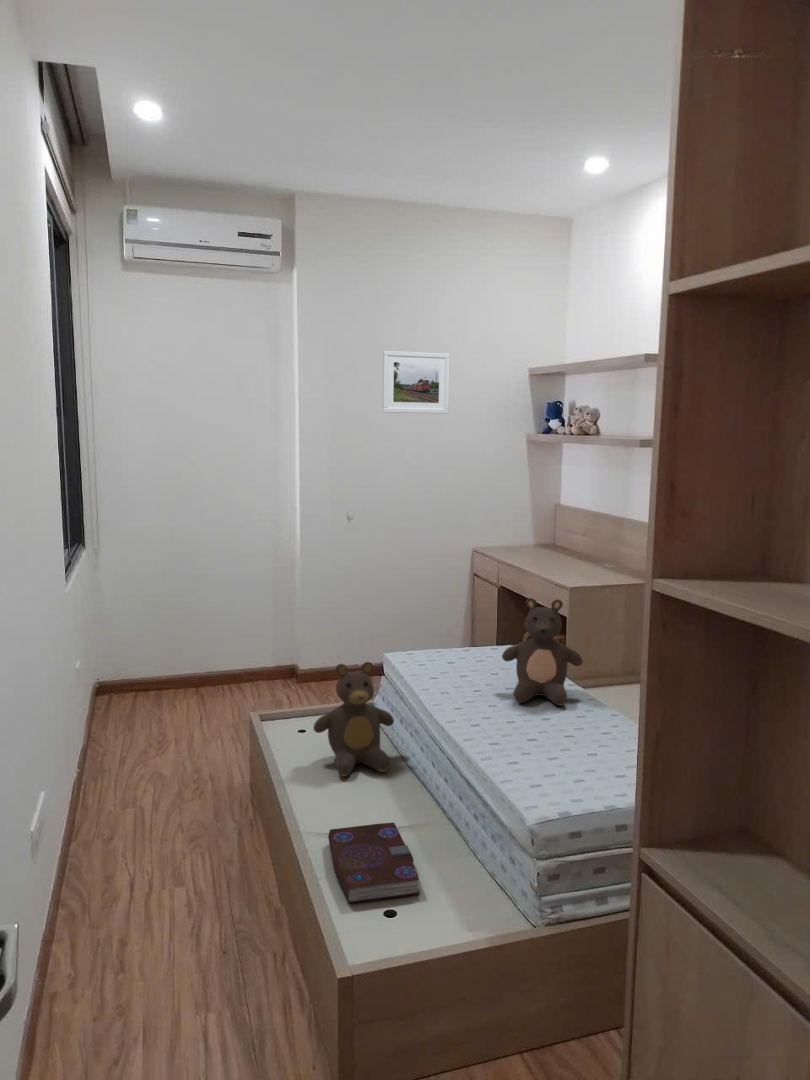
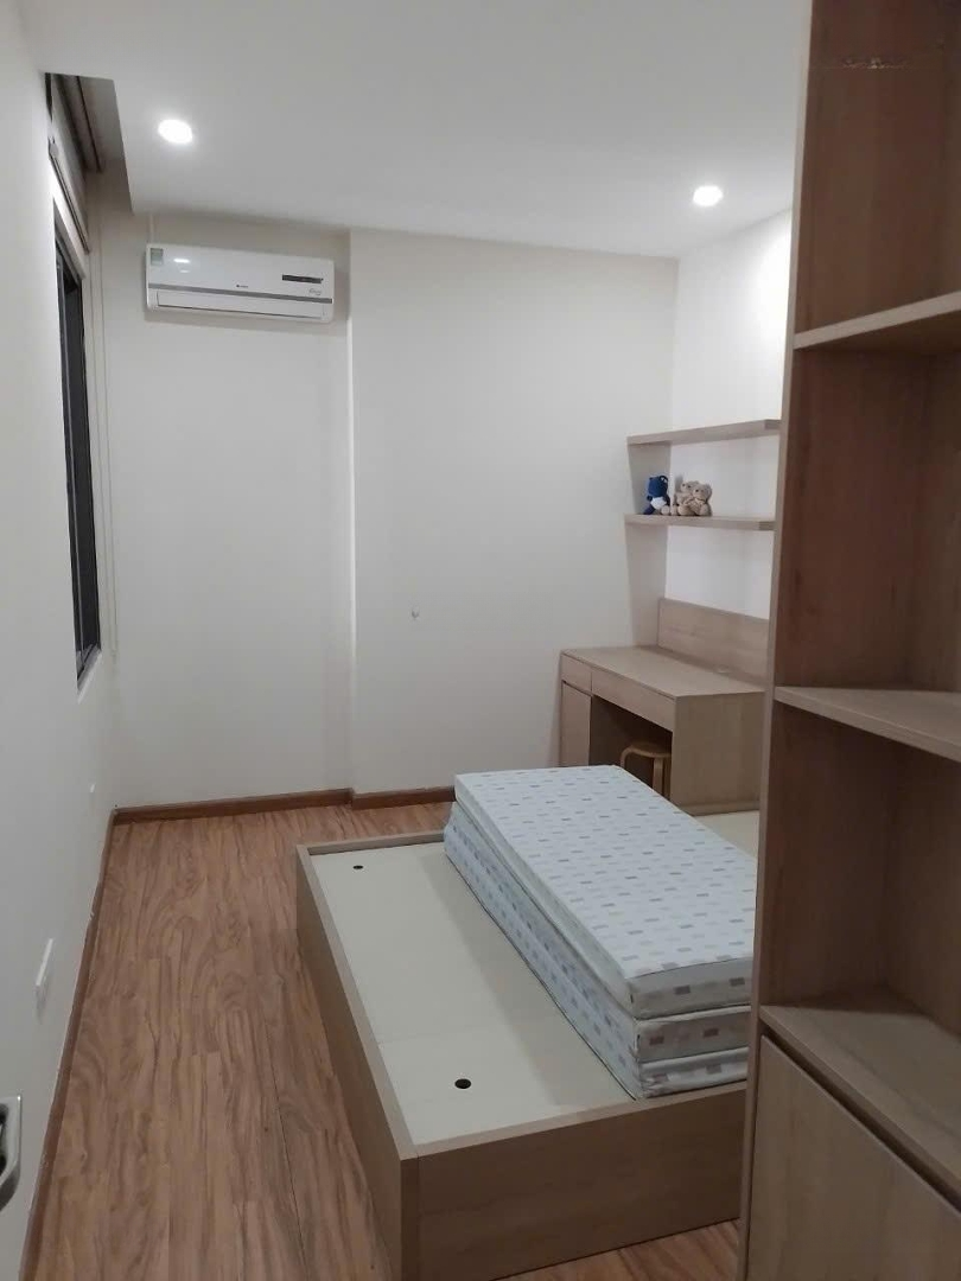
- teddy bear (357, 715)
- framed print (416, 382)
- book (372, 858)
- teddy bear (542, 649)
